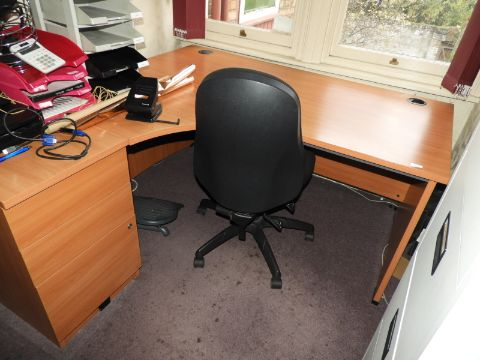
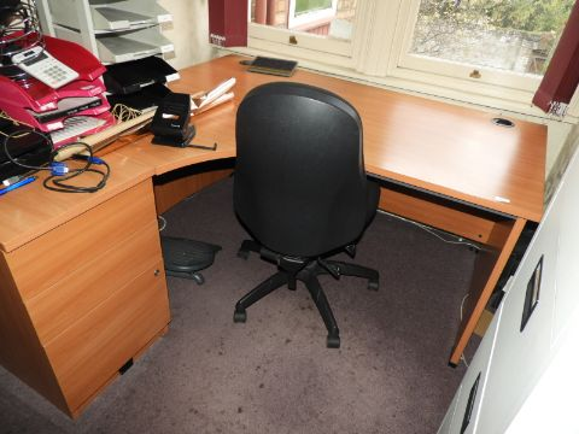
+ notepad (273, 65)
